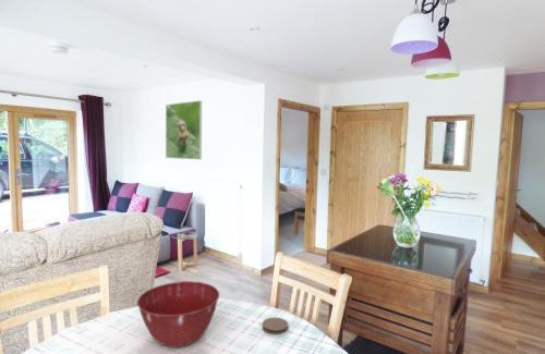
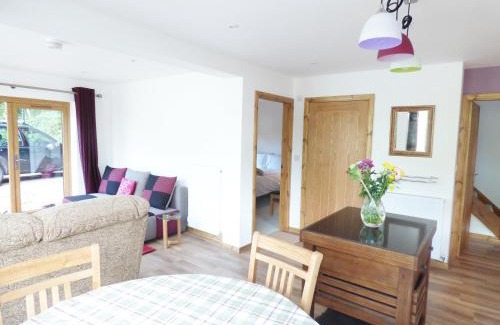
- coaster (275, 325)
- mixing bowl (179, 316)
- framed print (182, 131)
